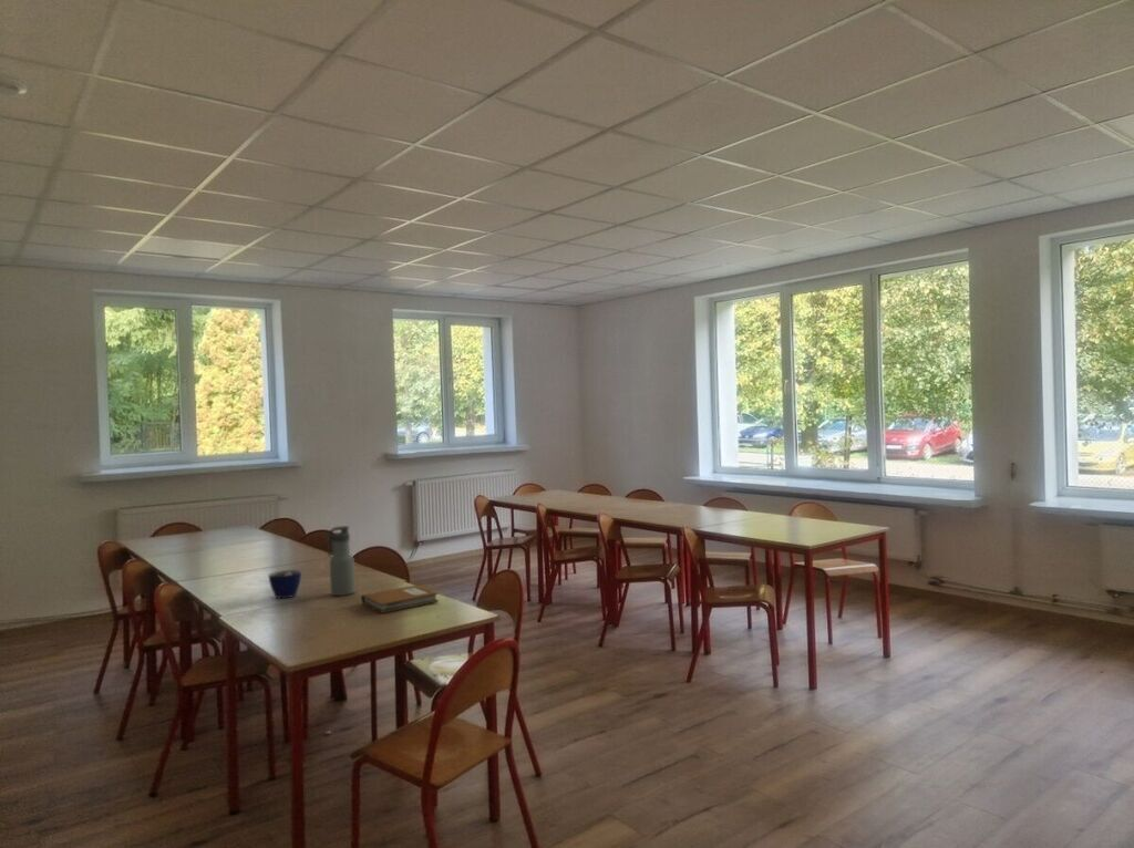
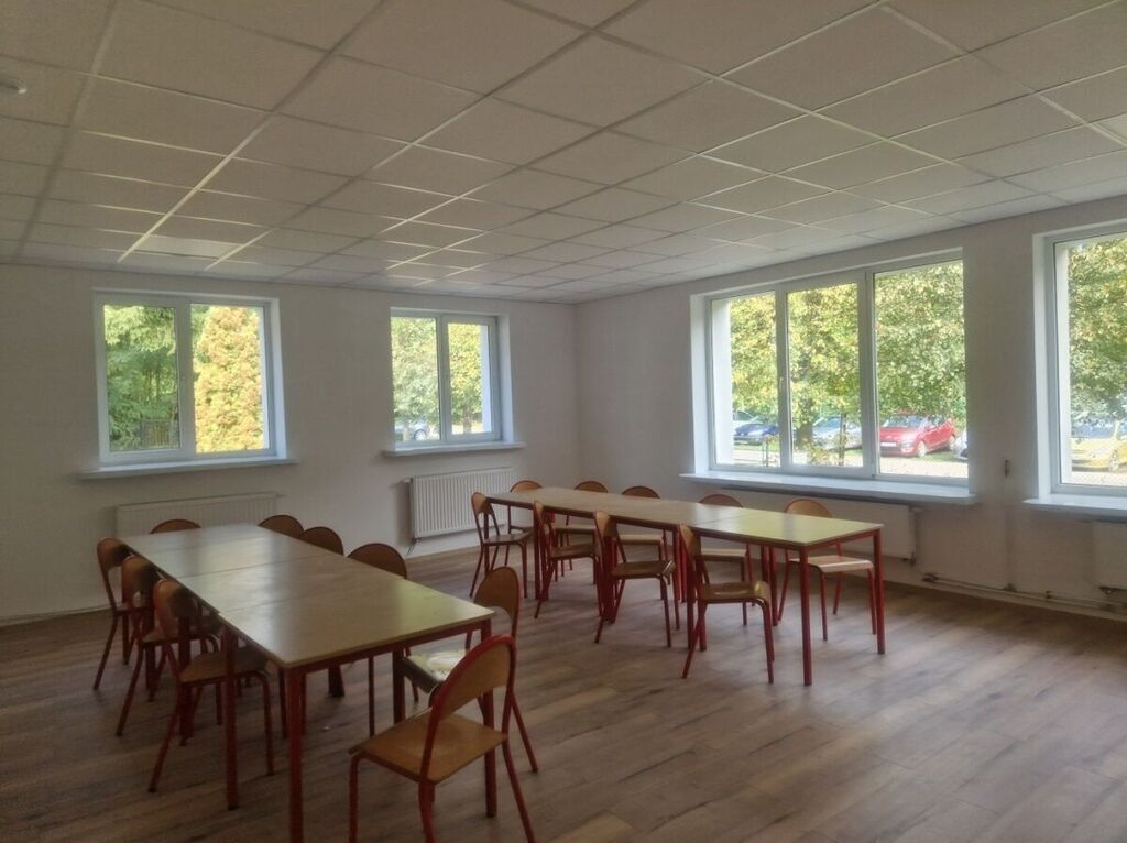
- water bottle (341, 559)
- notebook (401, 597)
- cup (284, 583)
